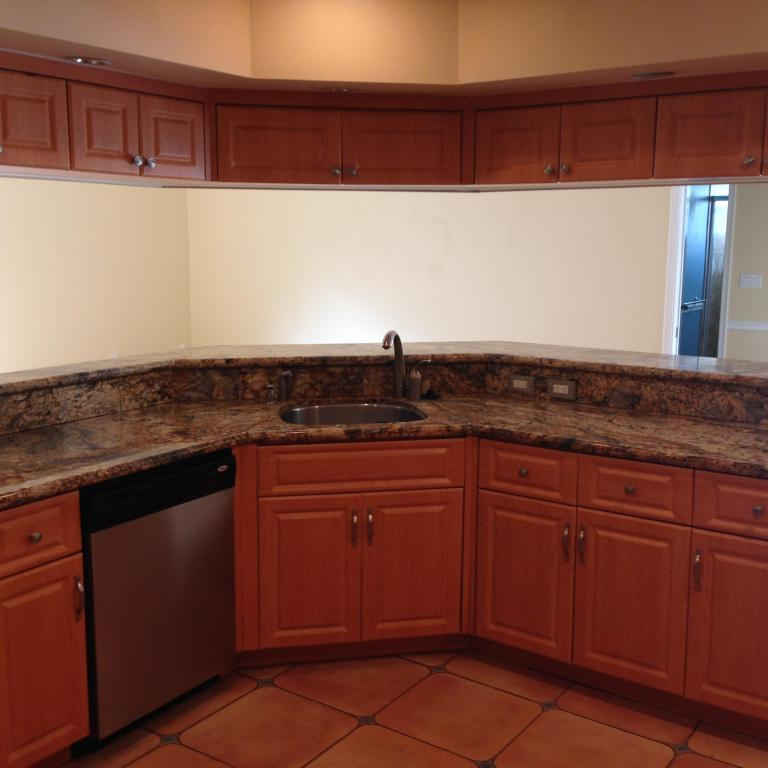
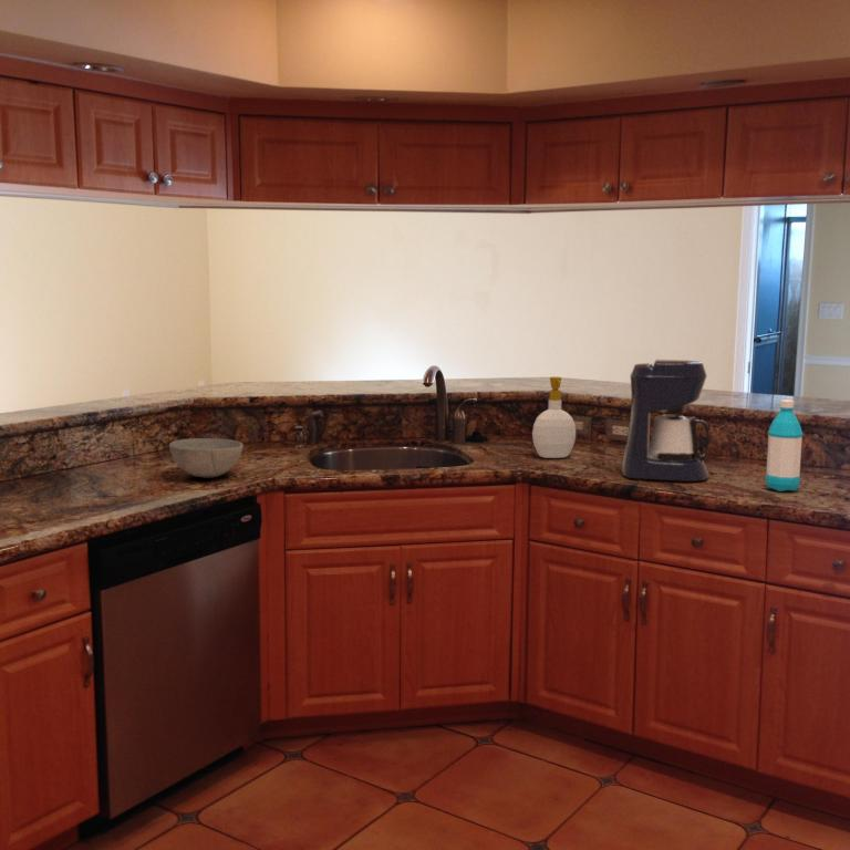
+ soap bottle (554, 417)
+ water bottle (784, 445)
+ bowl (207, 459)
+ coffee maker (664, 417)
